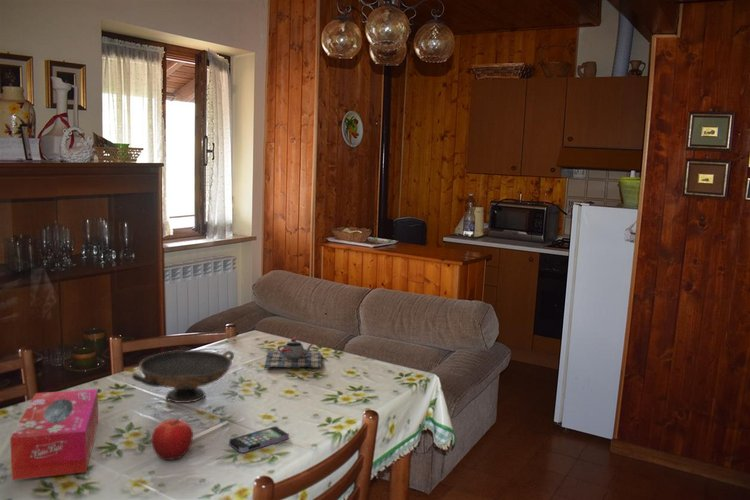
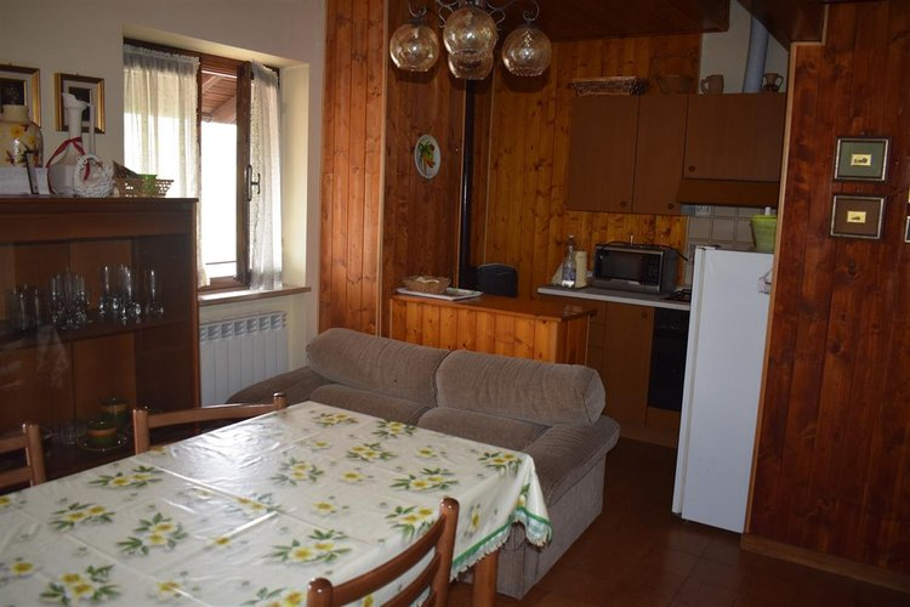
- decorative bowl (186, 378)
- fruit (172, 438)
- tissue box (59, 430)
- teapot (293, 349)
- smartphone (259, 438)
